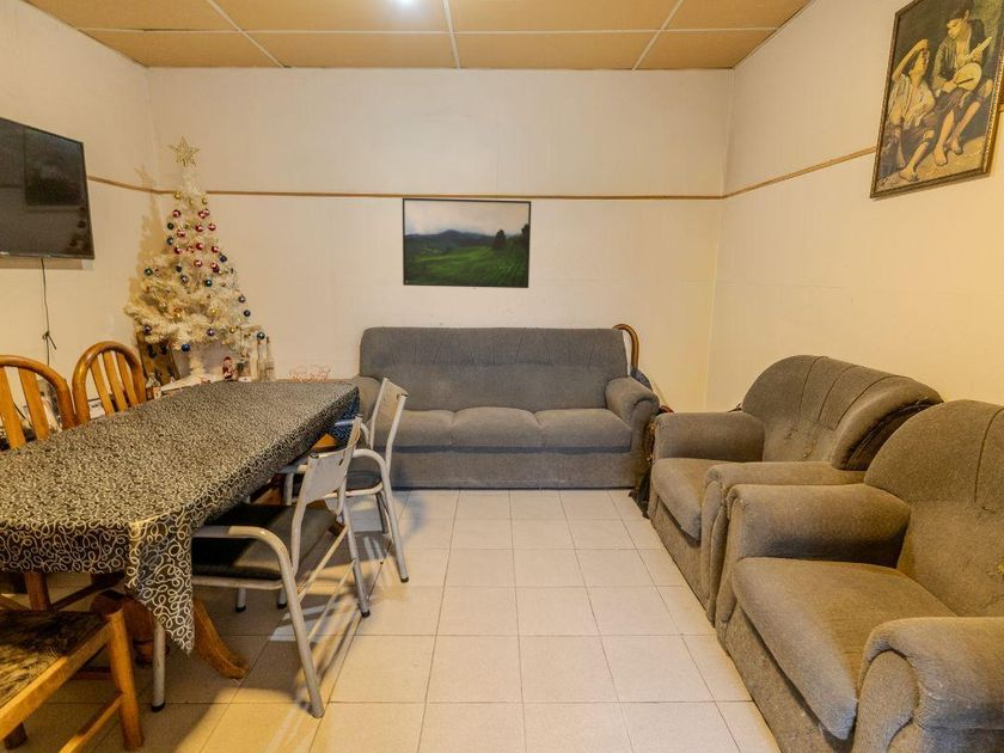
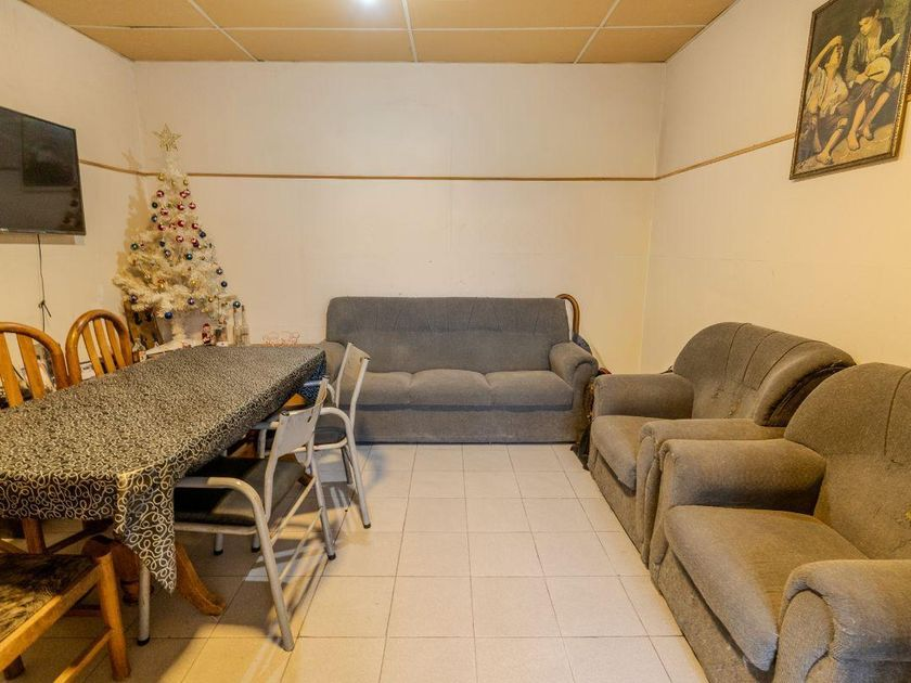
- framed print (466, 243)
